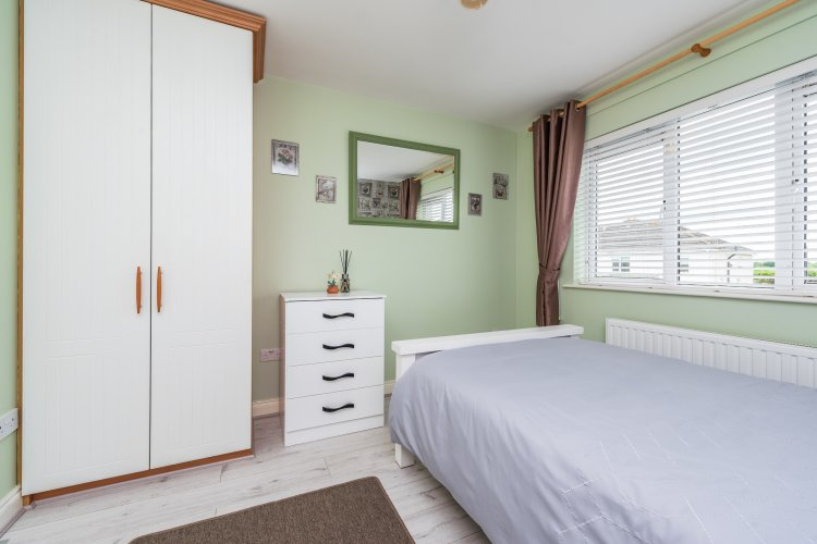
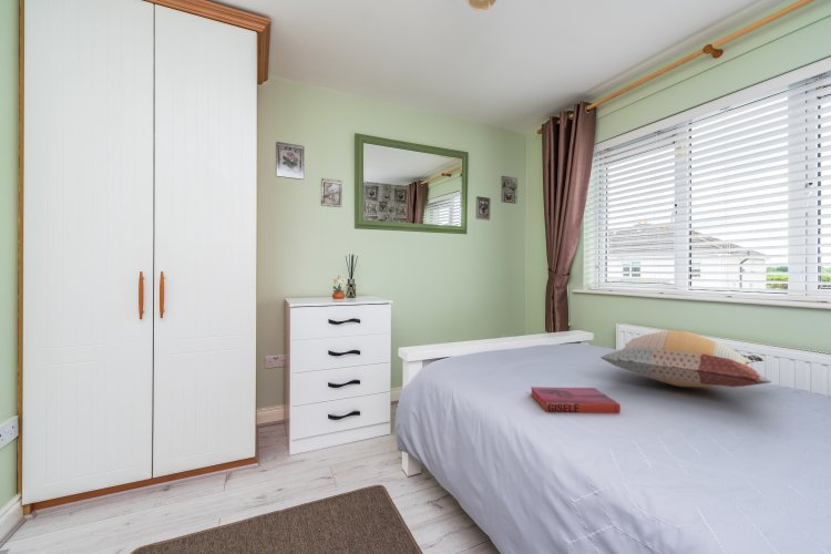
+ decorative pillow (681, 358)
+ hardback book (572, 399)
